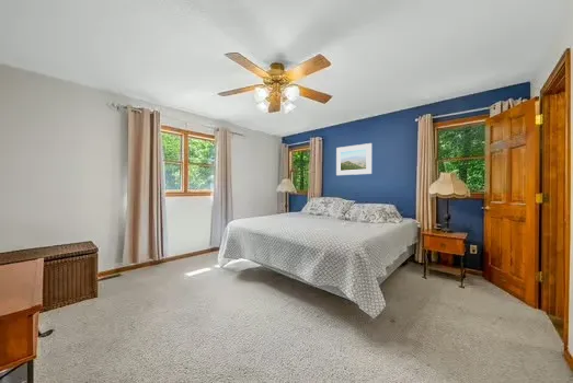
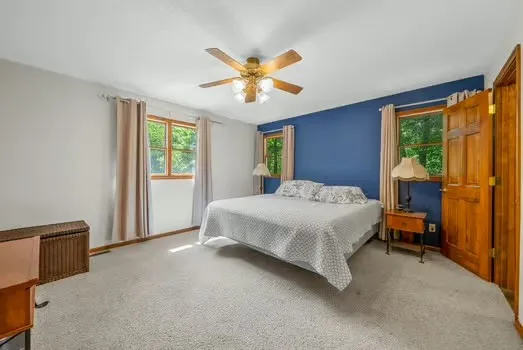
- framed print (353, 160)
